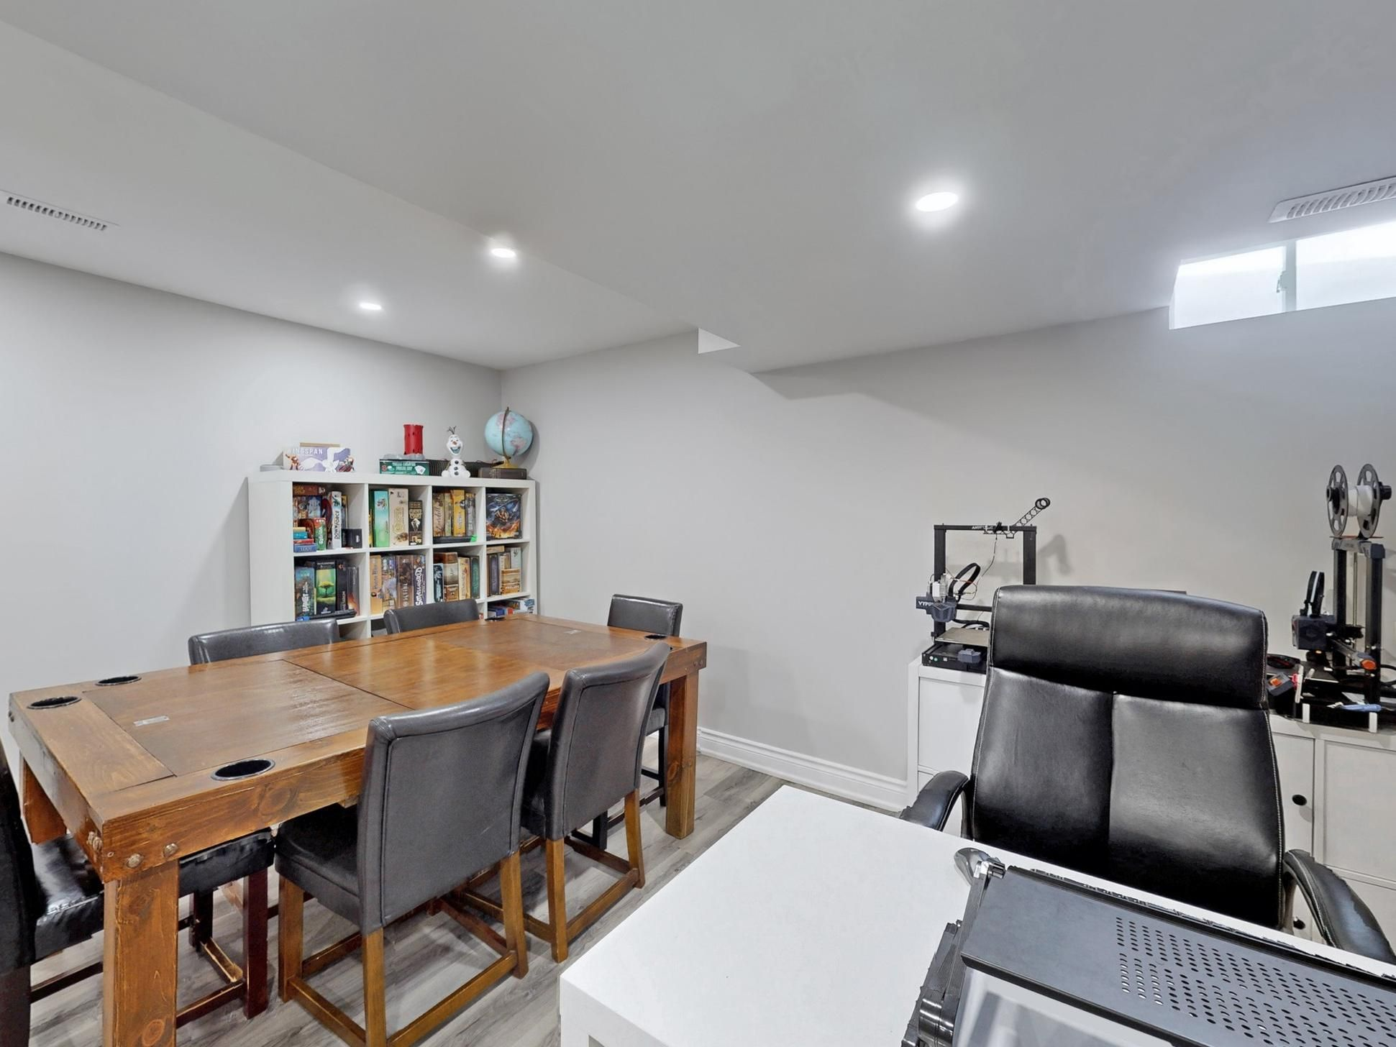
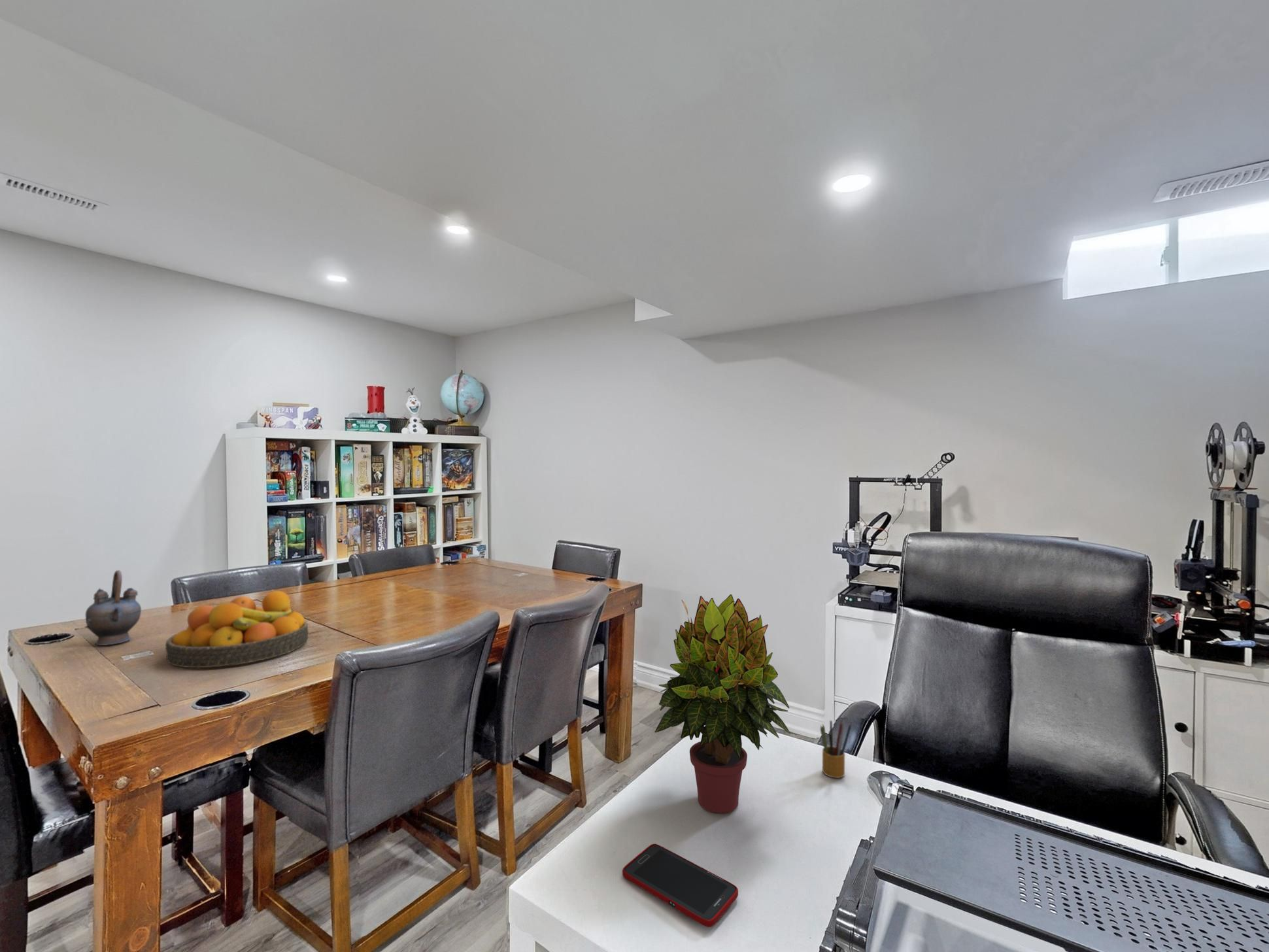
+ cell phone (679, 882)
+ pencil box (834, 747)
+ fruit bowl (241, 622)
+ teapot (114, 607)
+ potted plant (722, 700)
